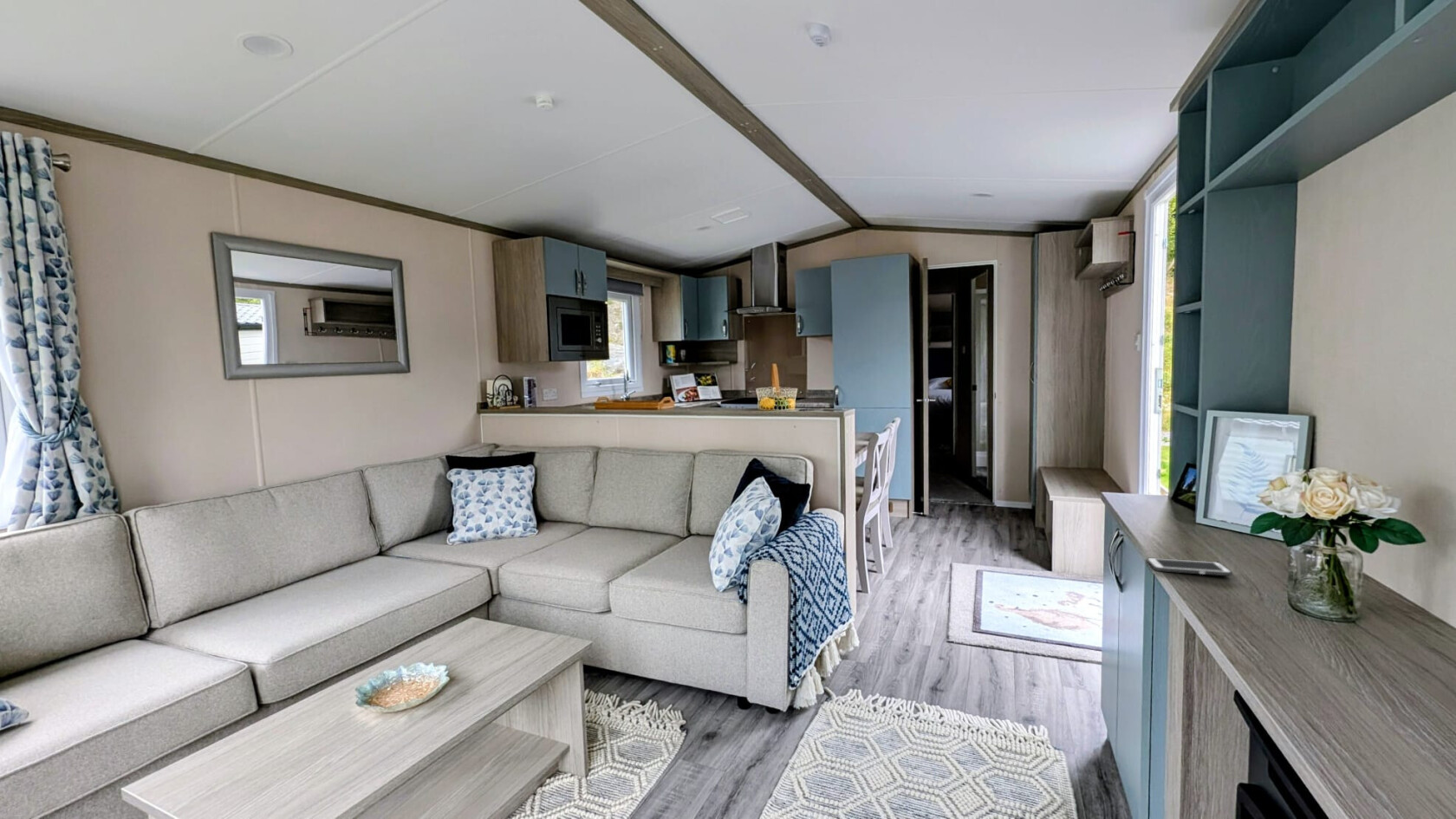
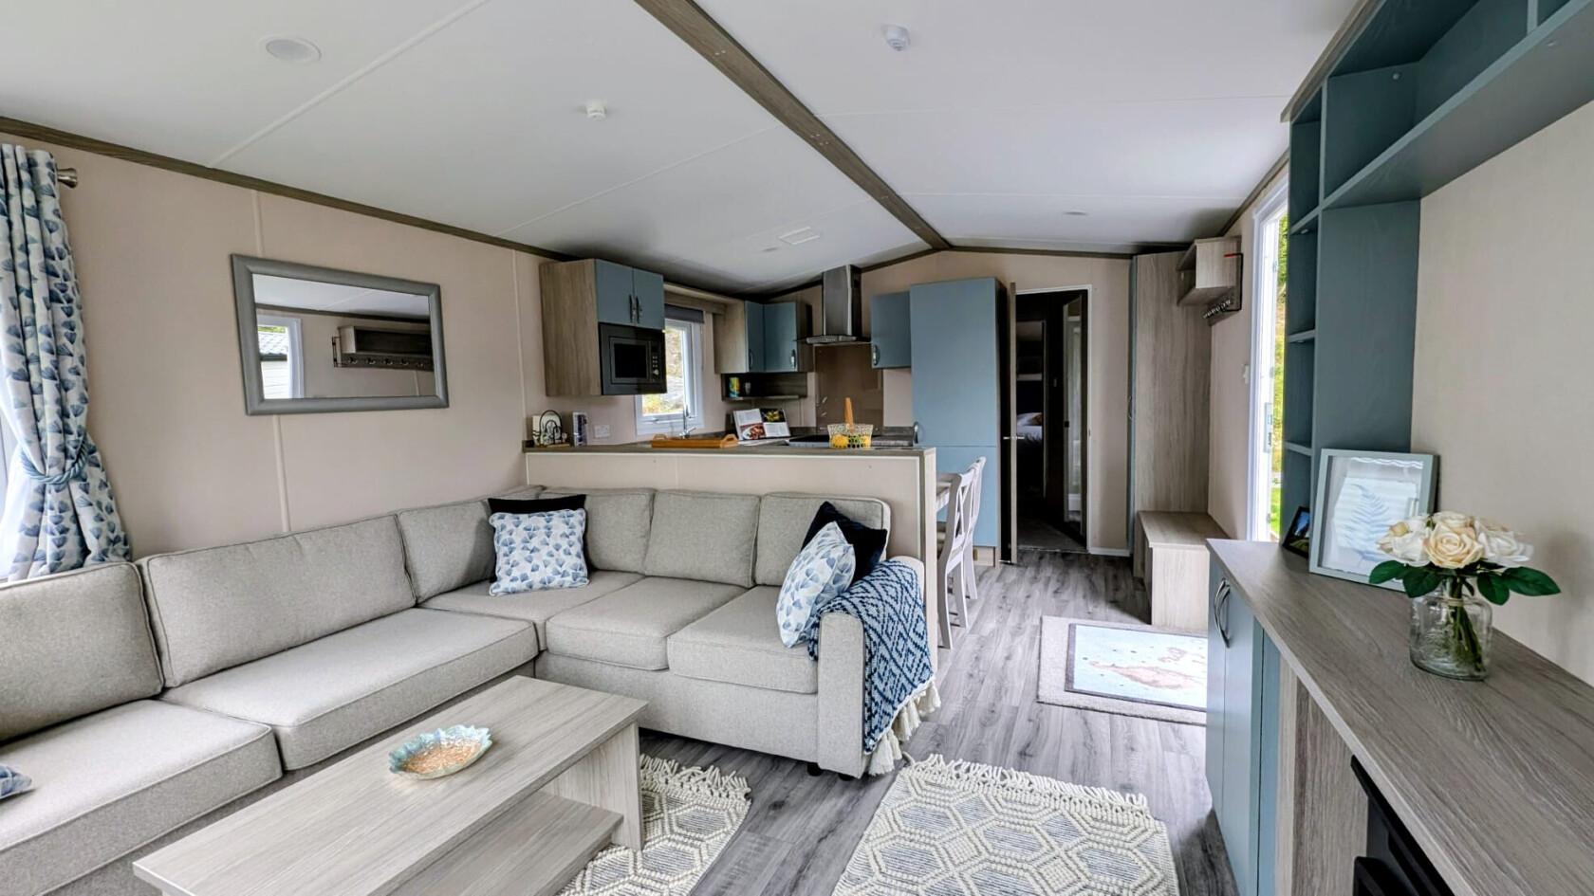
- cell phone (1187, 566)
